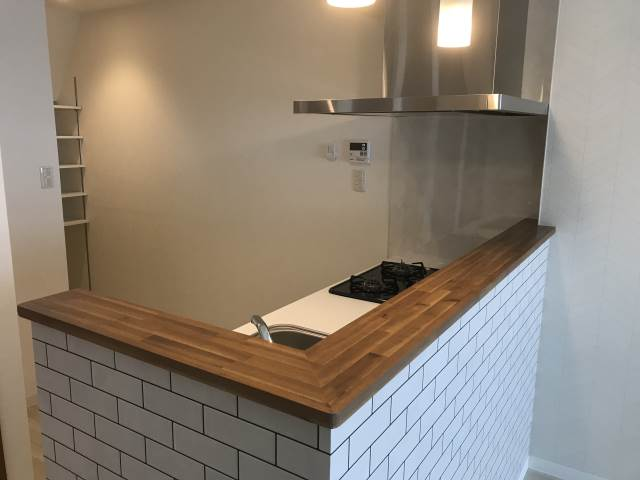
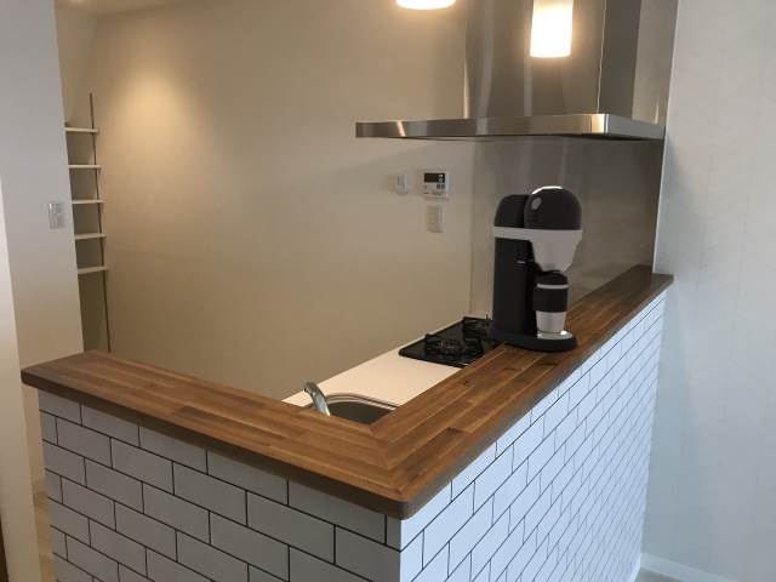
+ coffee maker (534, 263)
